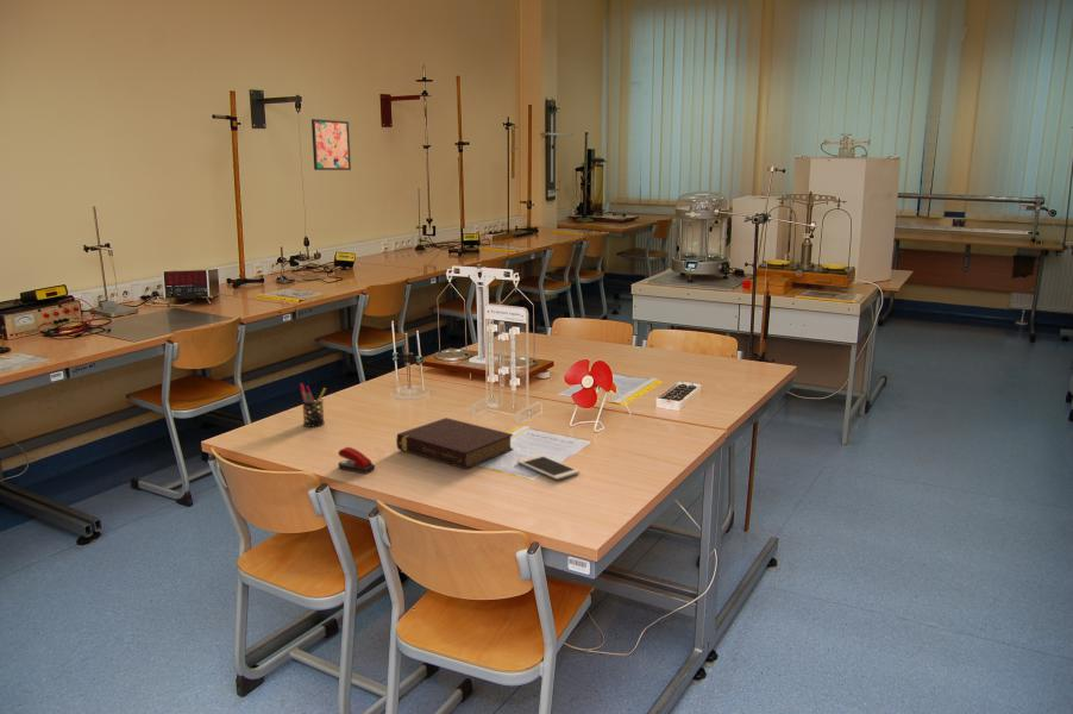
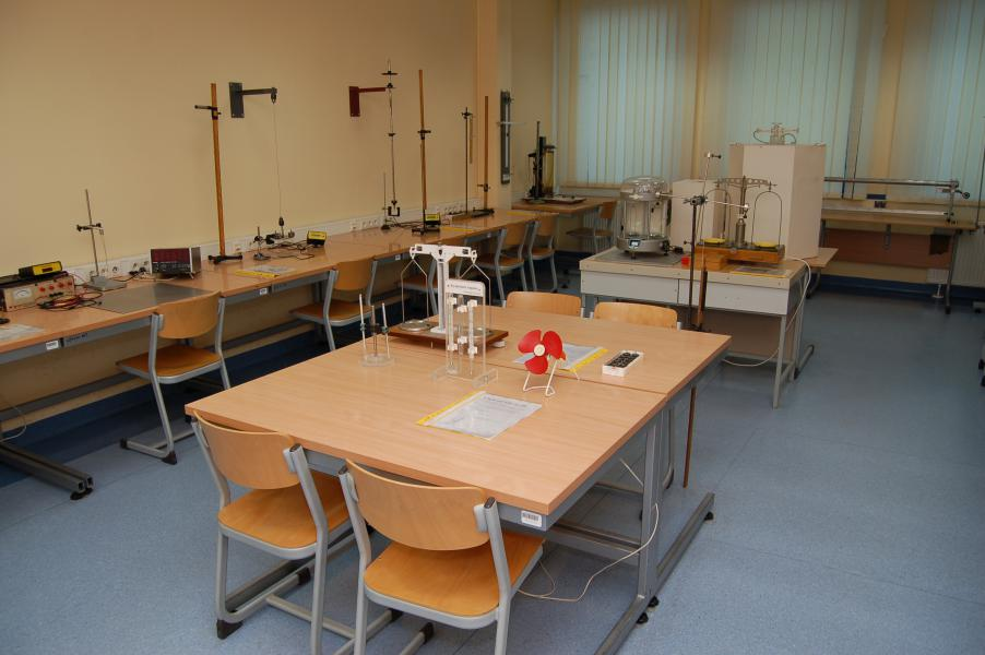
- stapler (354, 458)
- book (454, 441)
- pen holder (310, 403)
- cell phone (547, 466)
- wall art (331, 145)
